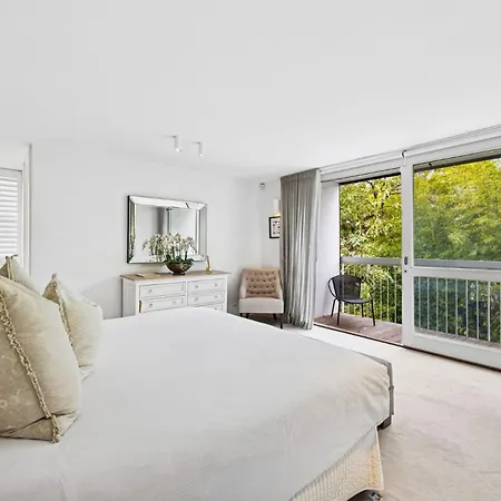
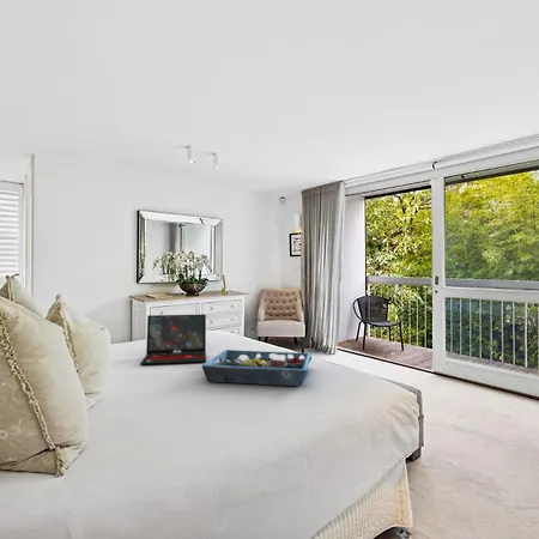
+ serving tray (260, 365)
+ laptop (175, 338)
